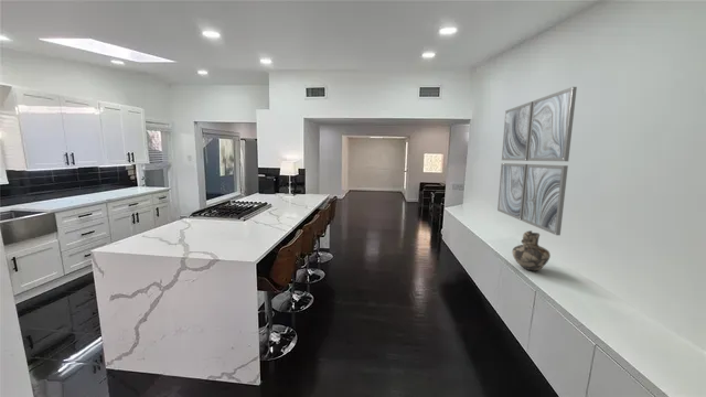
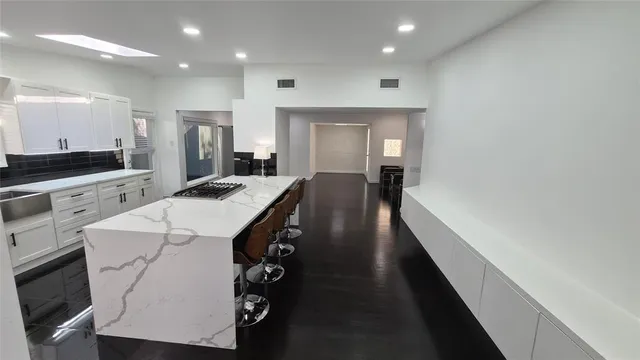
- wall art (527, 160)
- vase (531, 249)
